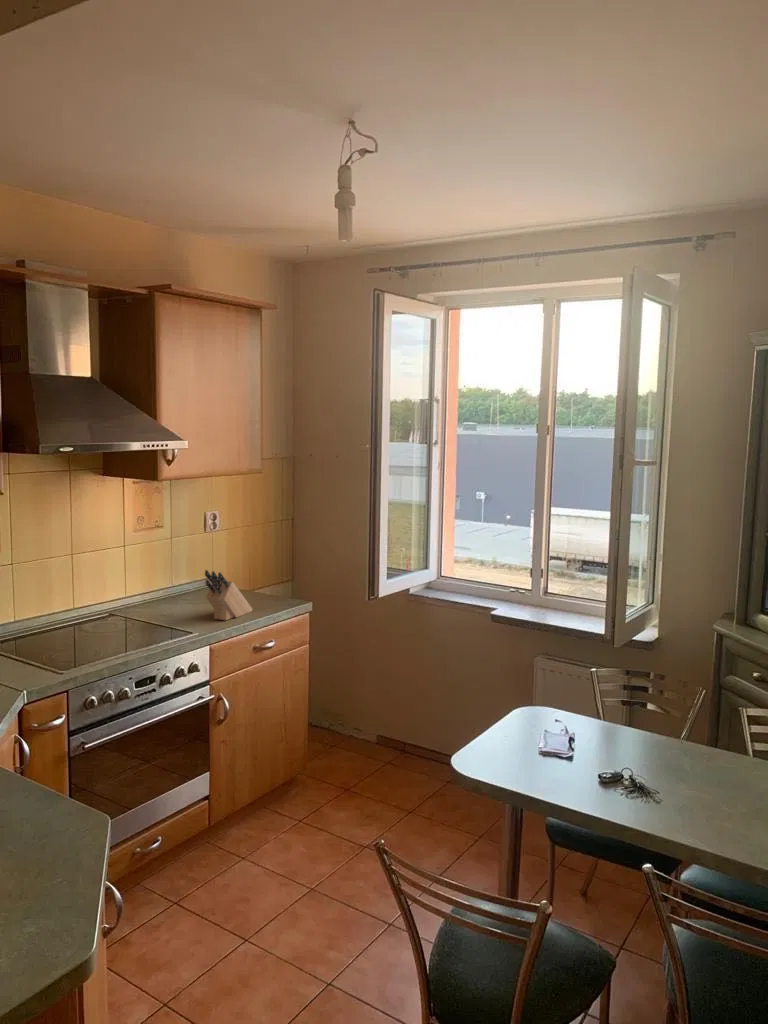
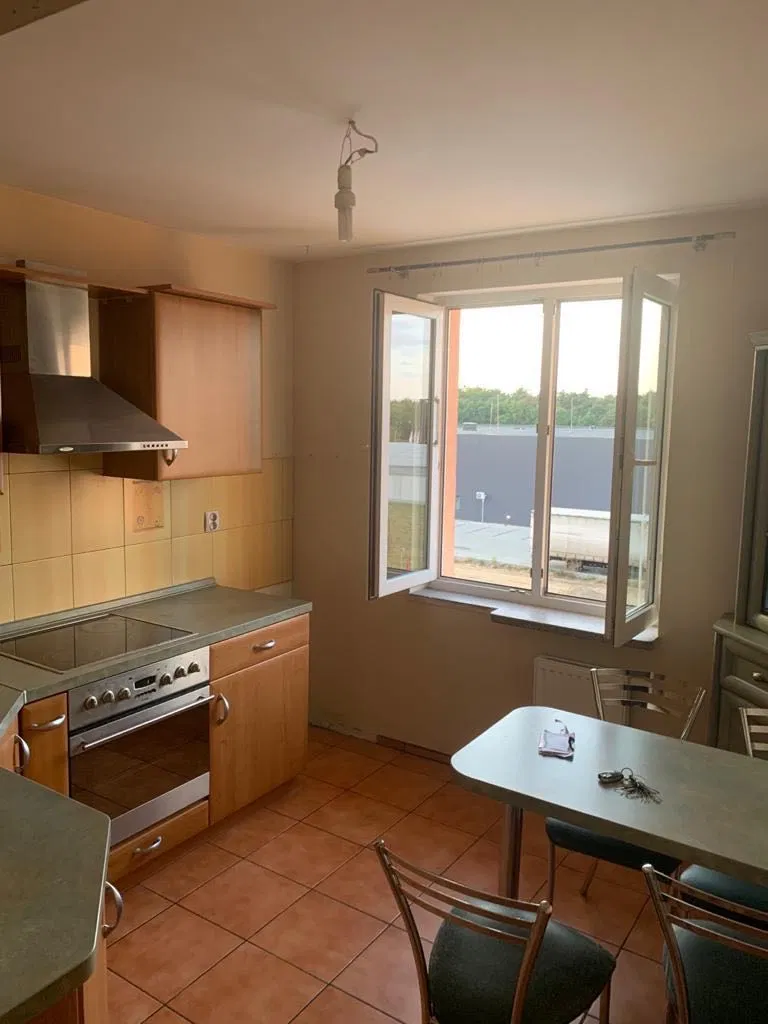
- knife block (227, 591)
